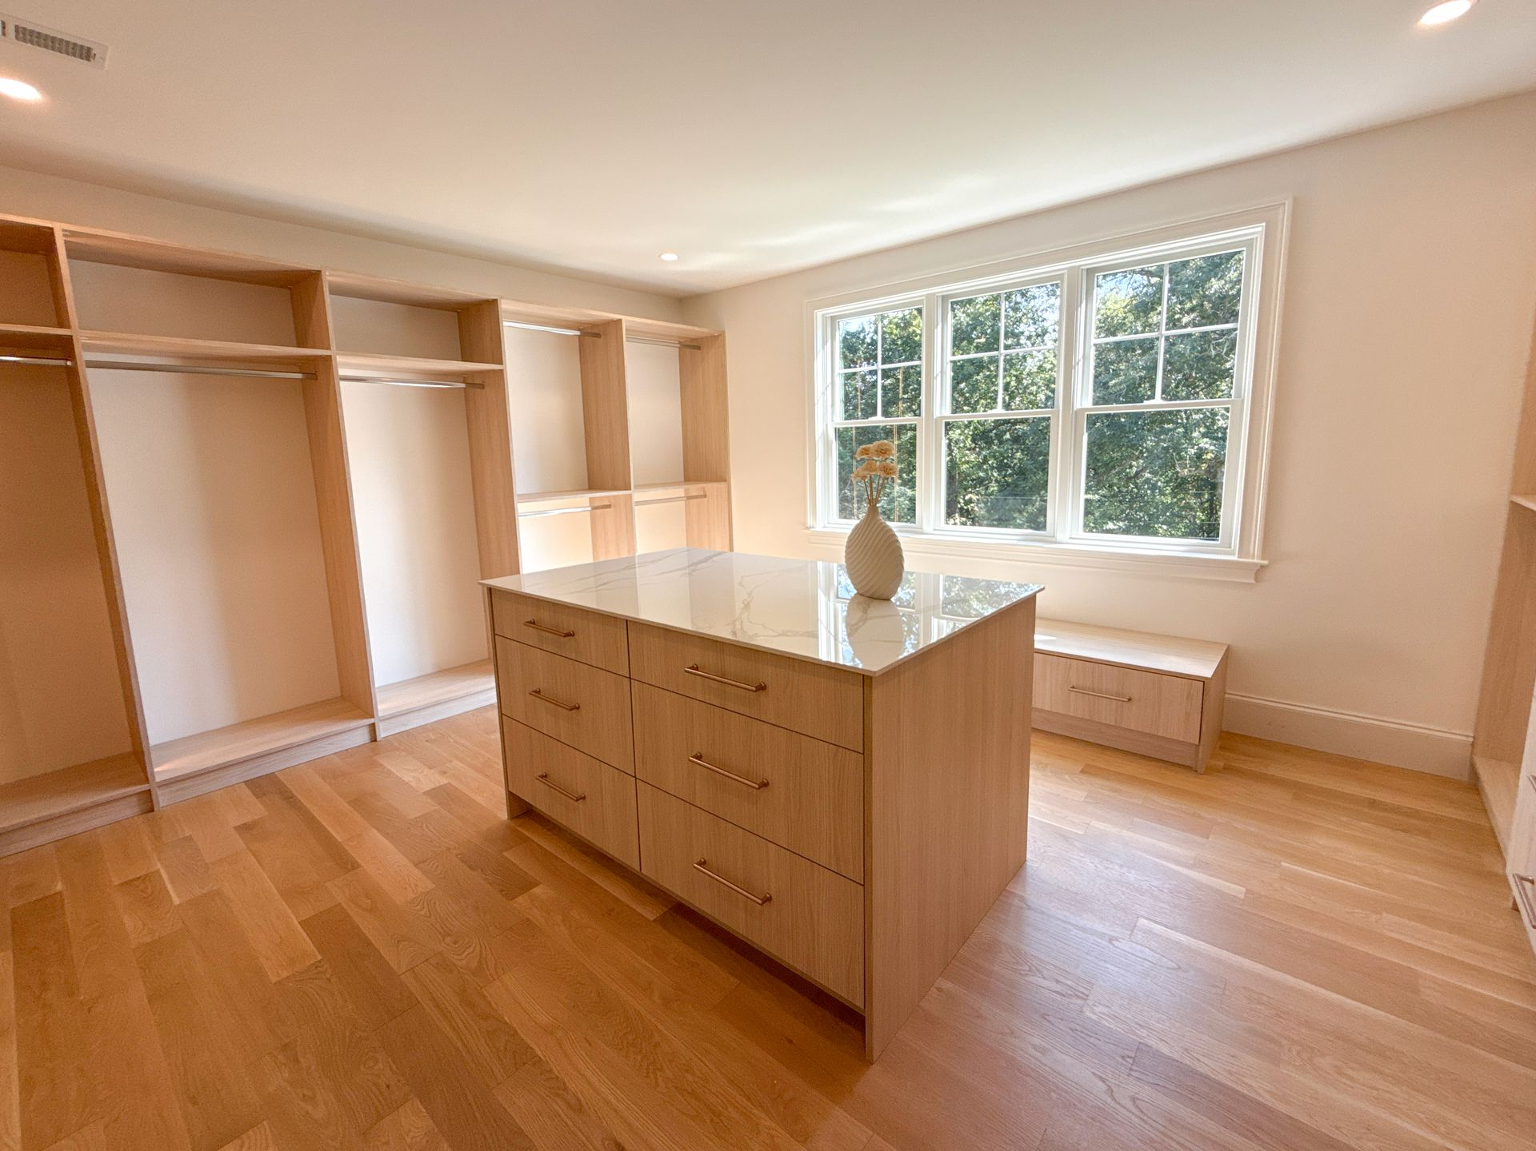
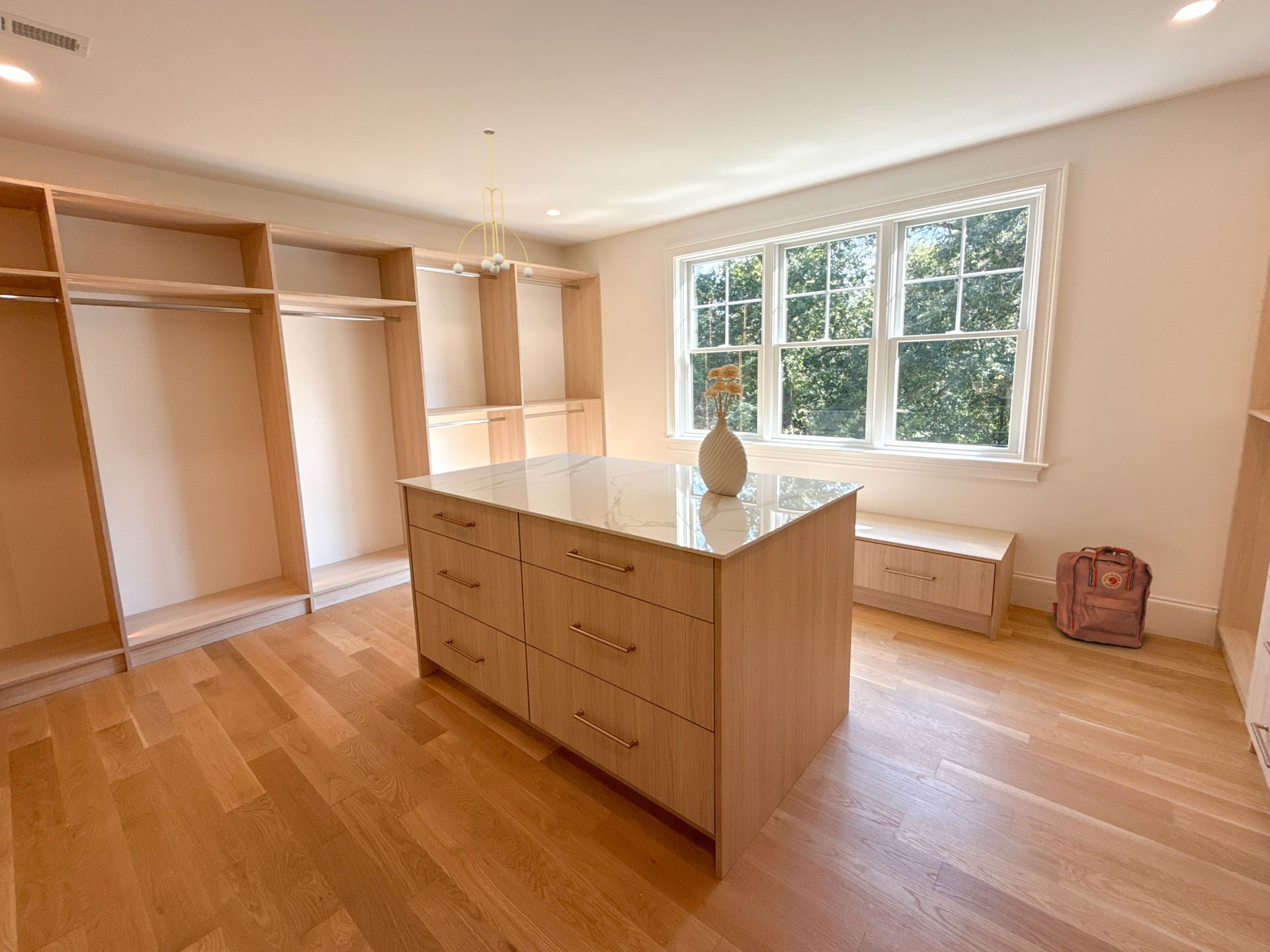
+ chandelier (491, 200)
+ backpack (1099, 590)
